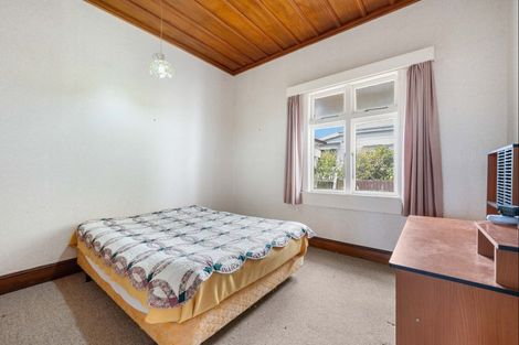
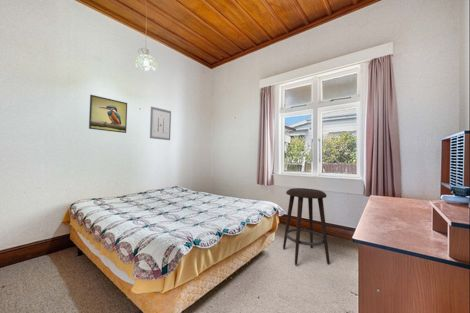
+ stool (309, 223)
+ wall art (160, 124)
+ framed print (109, 115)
